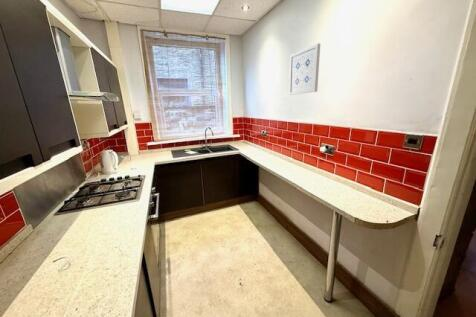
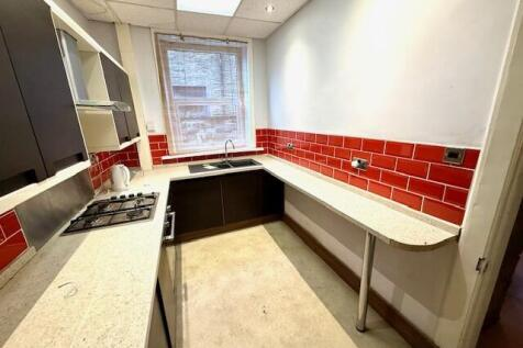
- wall art (302, 72)
